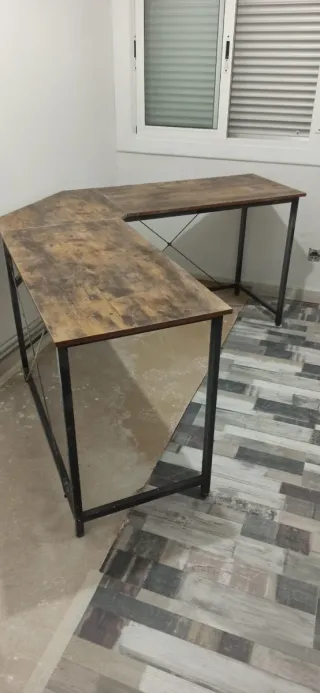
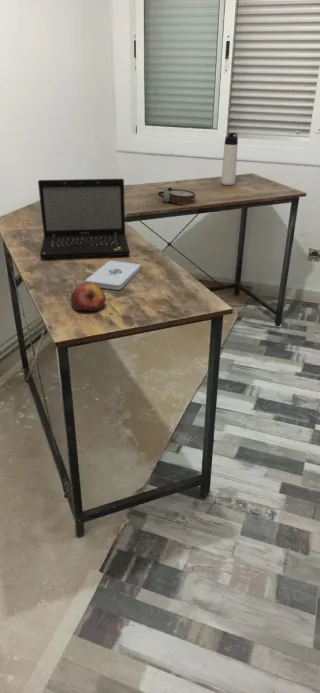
+ apple (87, 294)
+ notepad (114, 274)
+ laptop (83, 218)
+ alarm clock (176, 195)
+ thermos bottle (230, 159)
